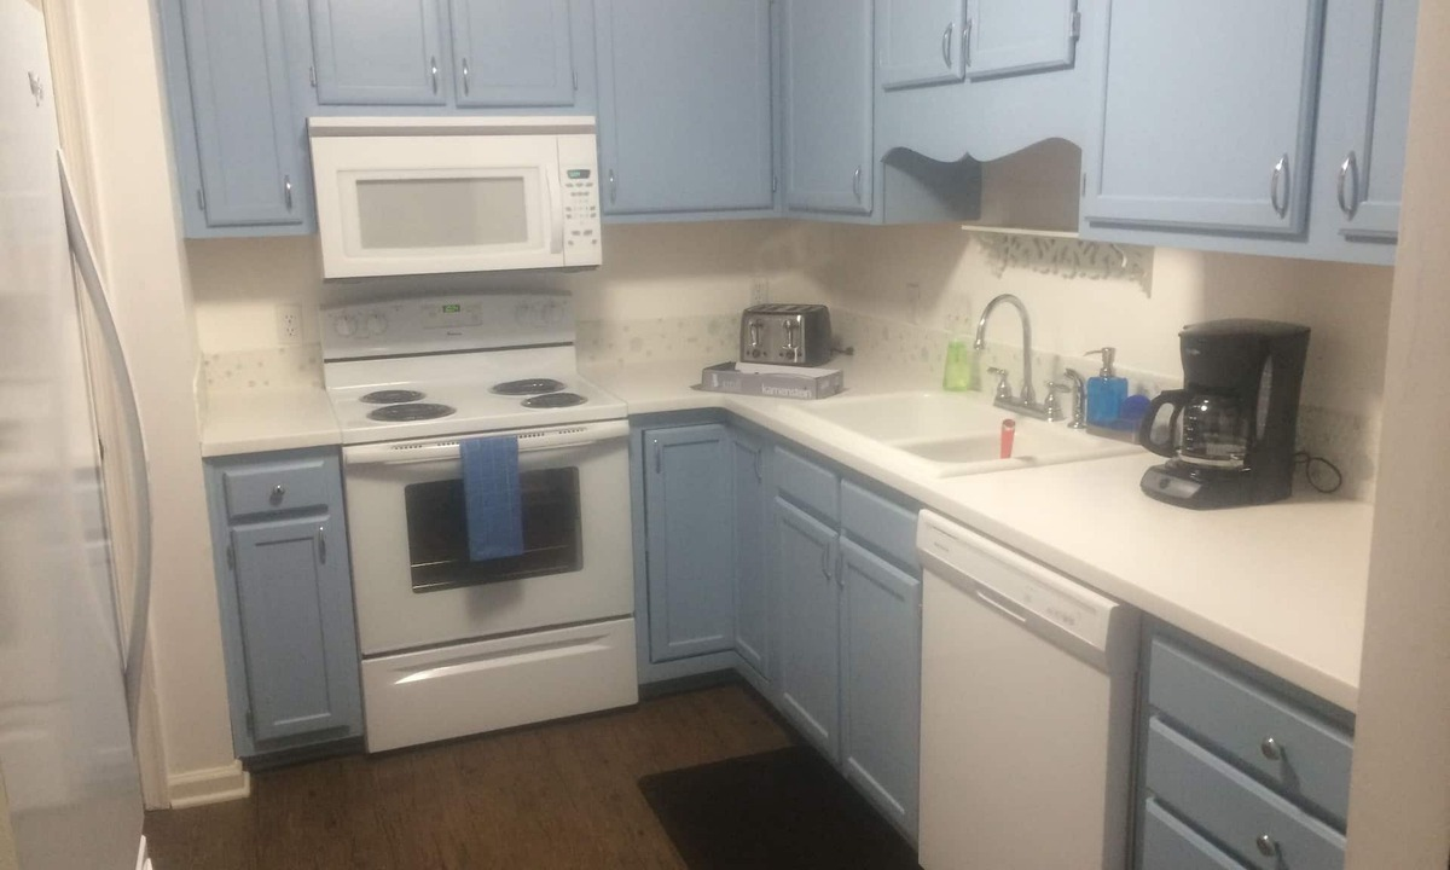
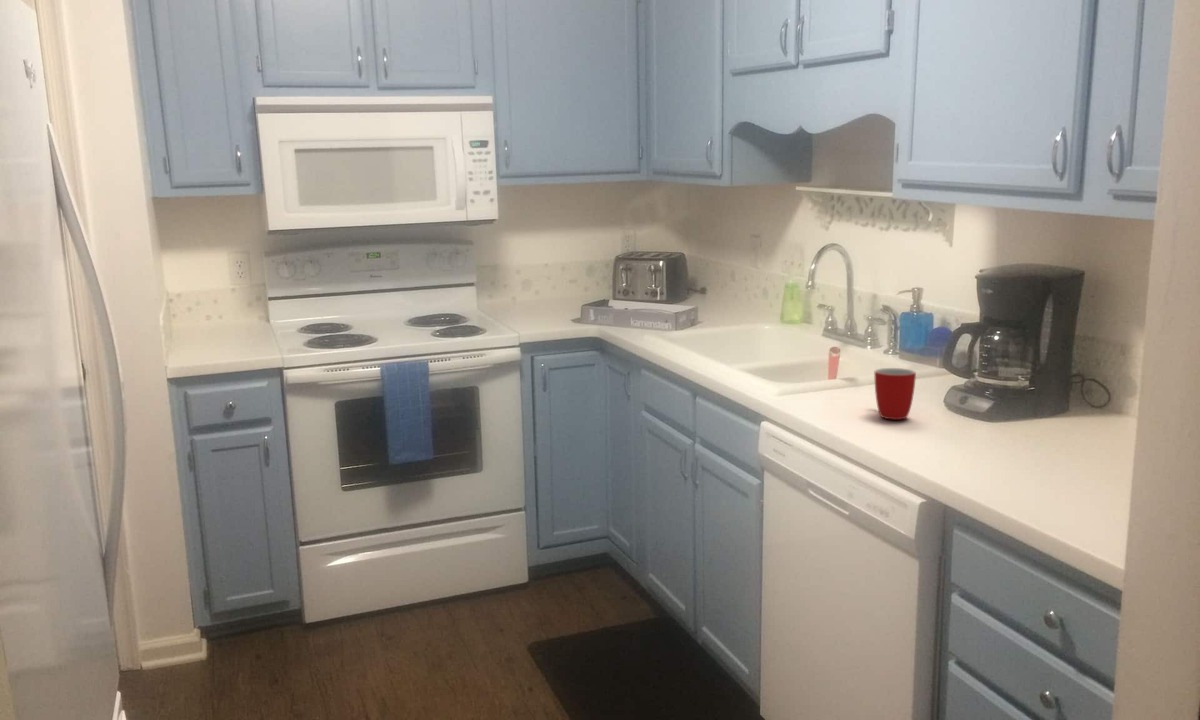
+ mug (890, 392)
